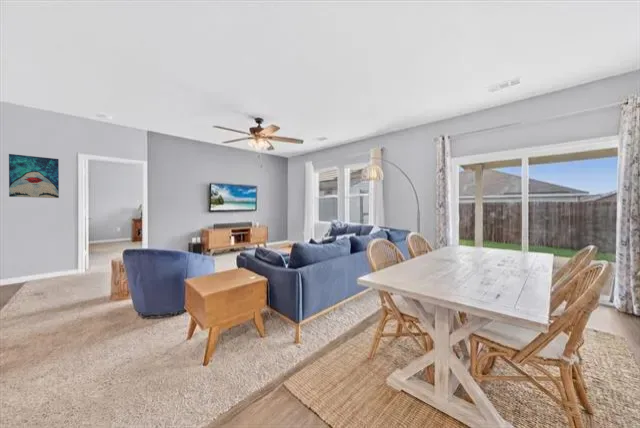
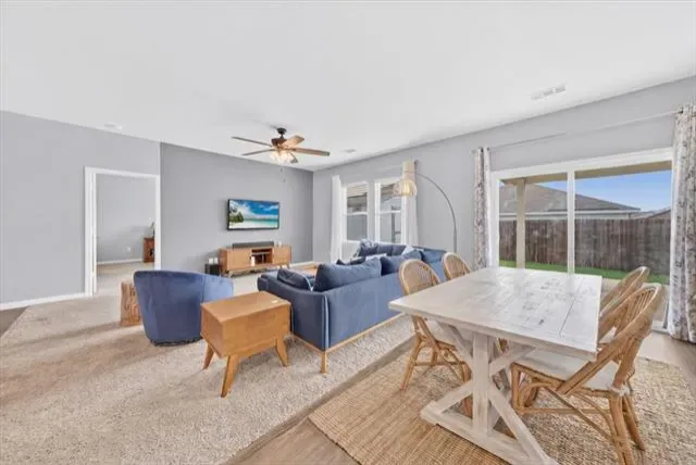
- wall art (35, 177)
